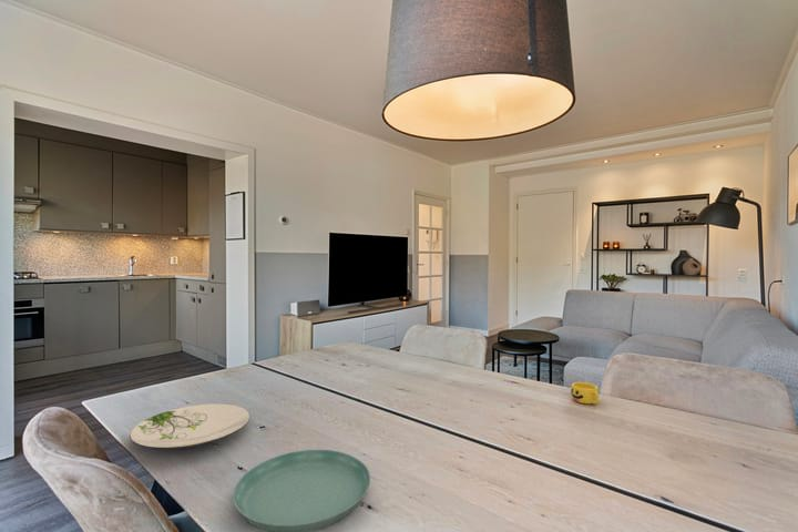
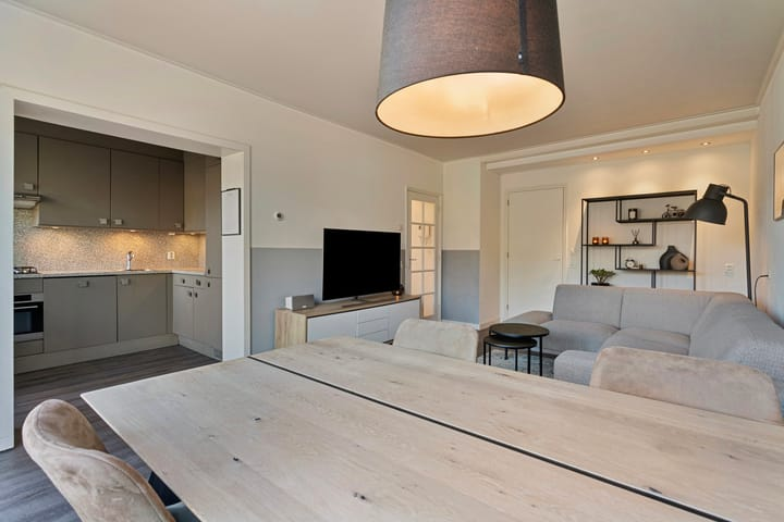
- saucer (304, 489)
- plate (193, 429)
- cup (586, 393)
